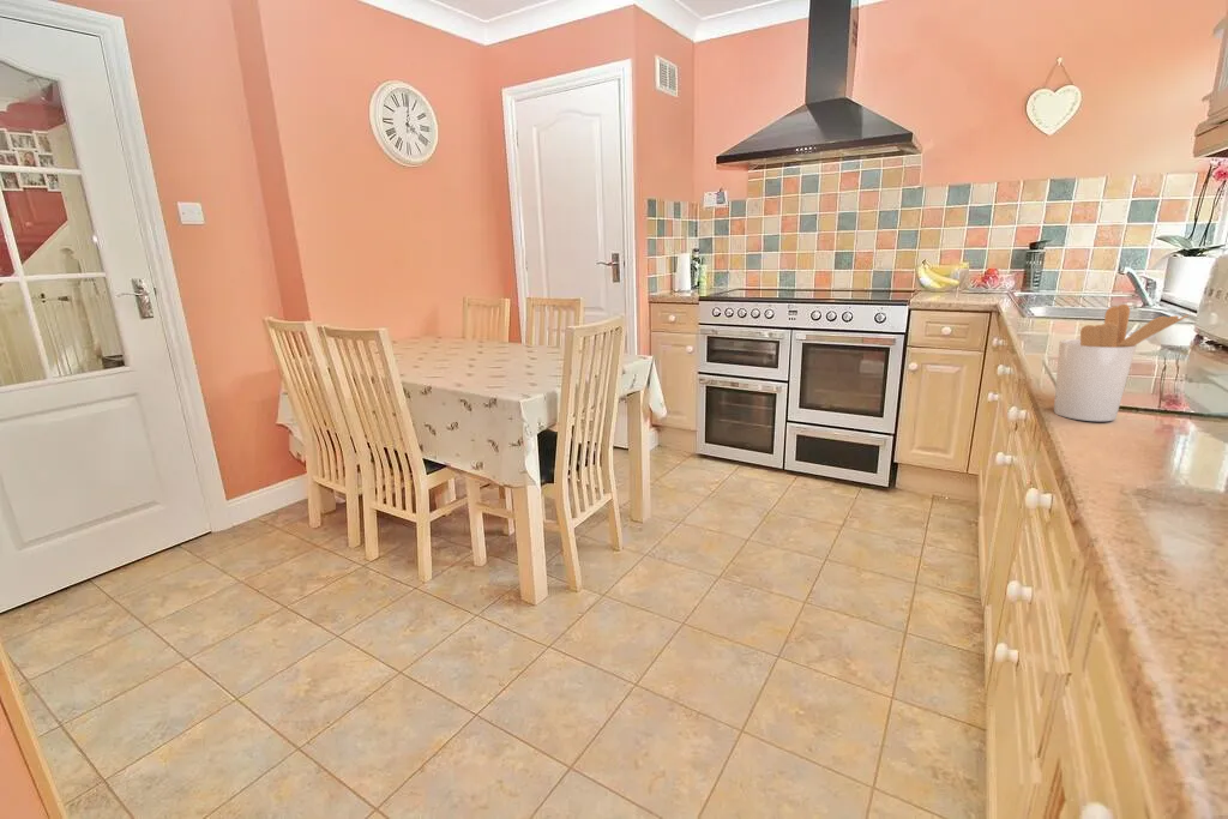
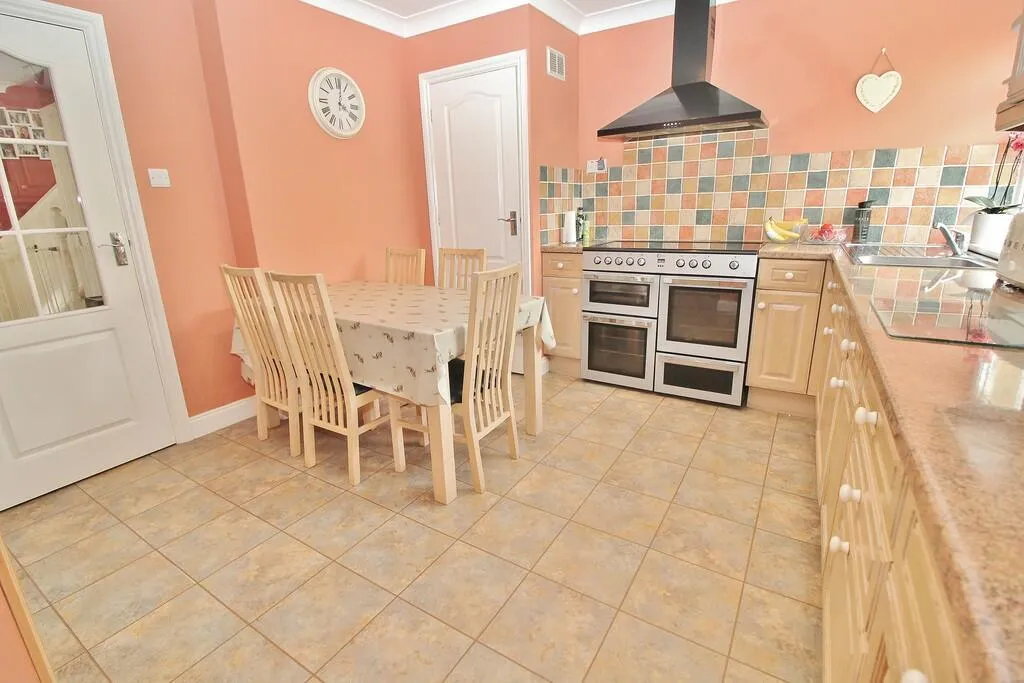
- utensil holder (1113, 363)
